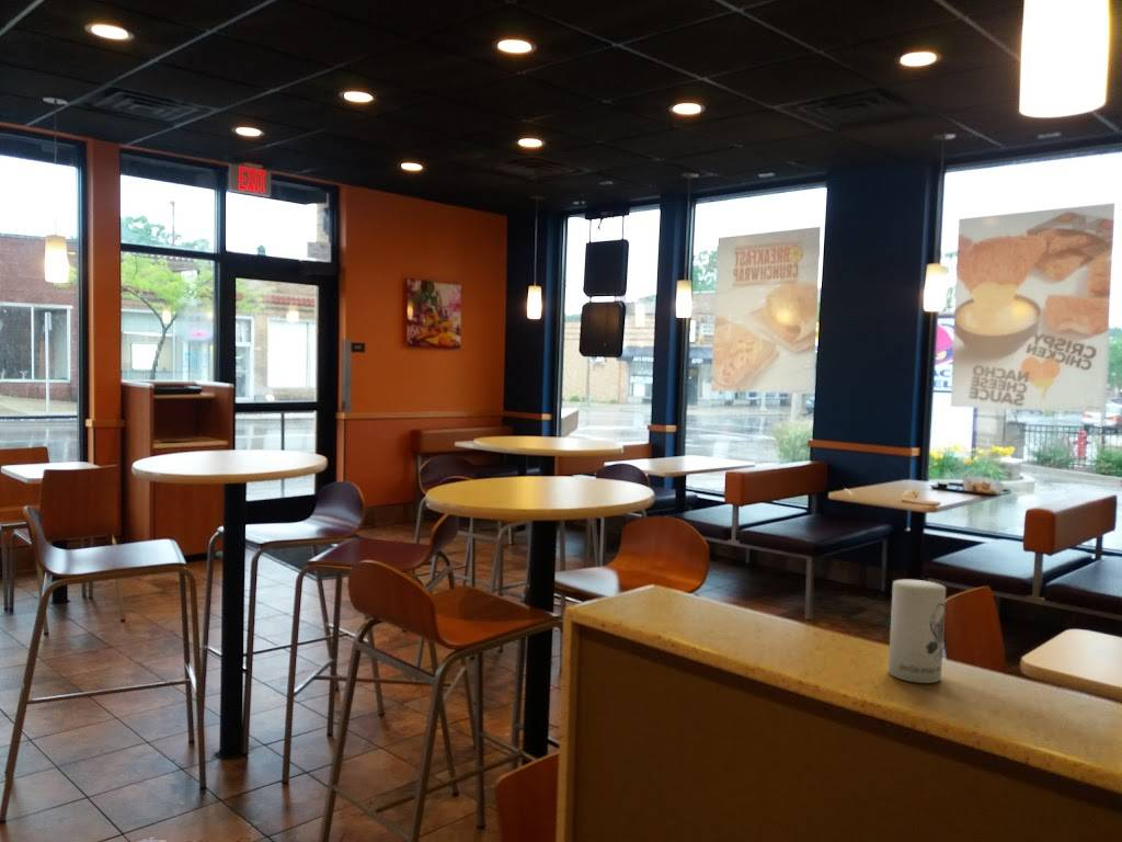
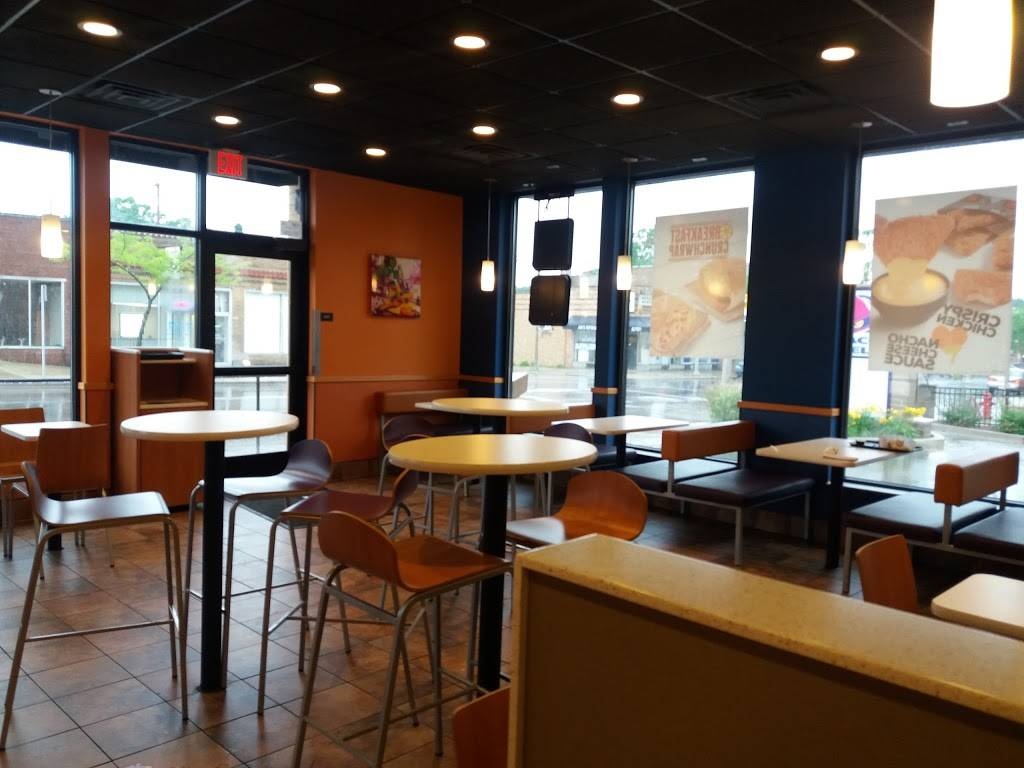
- candle (916, 629)
